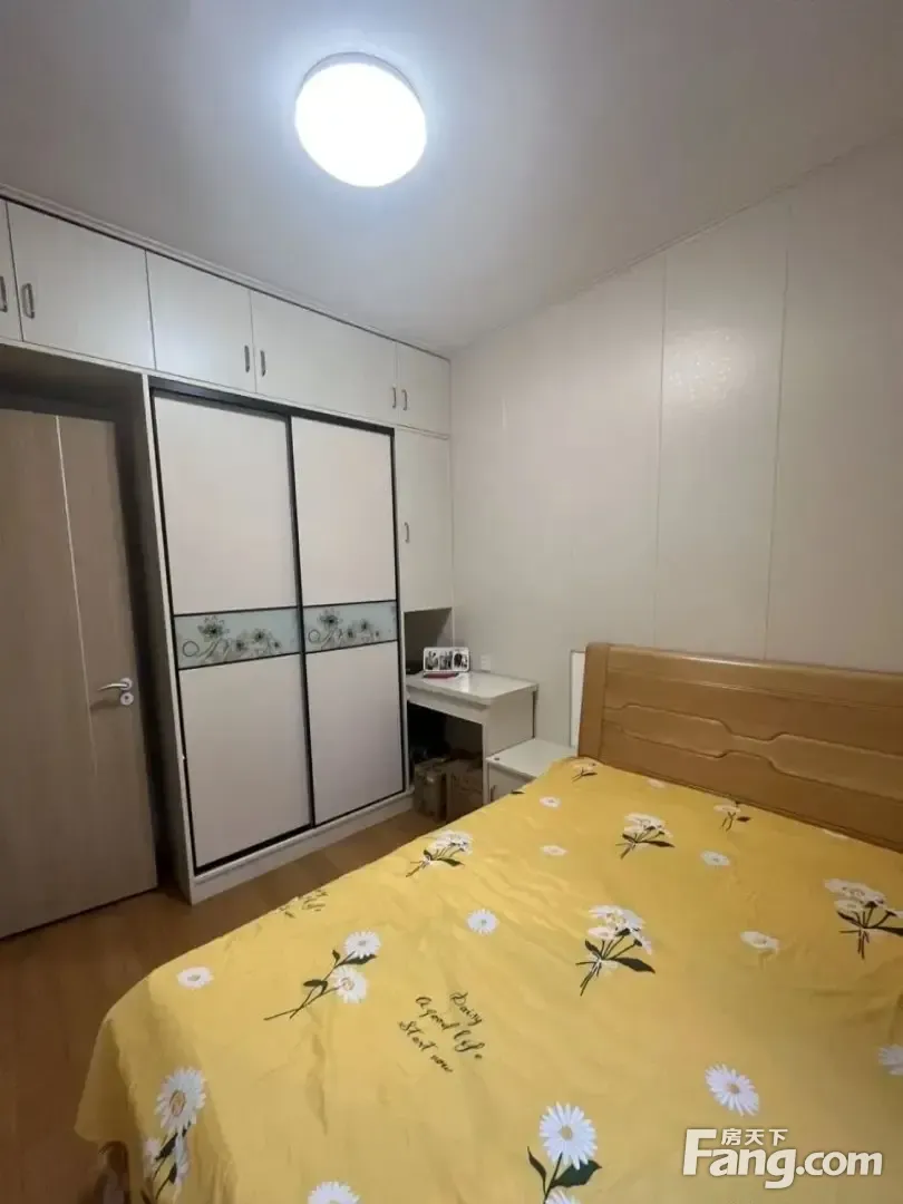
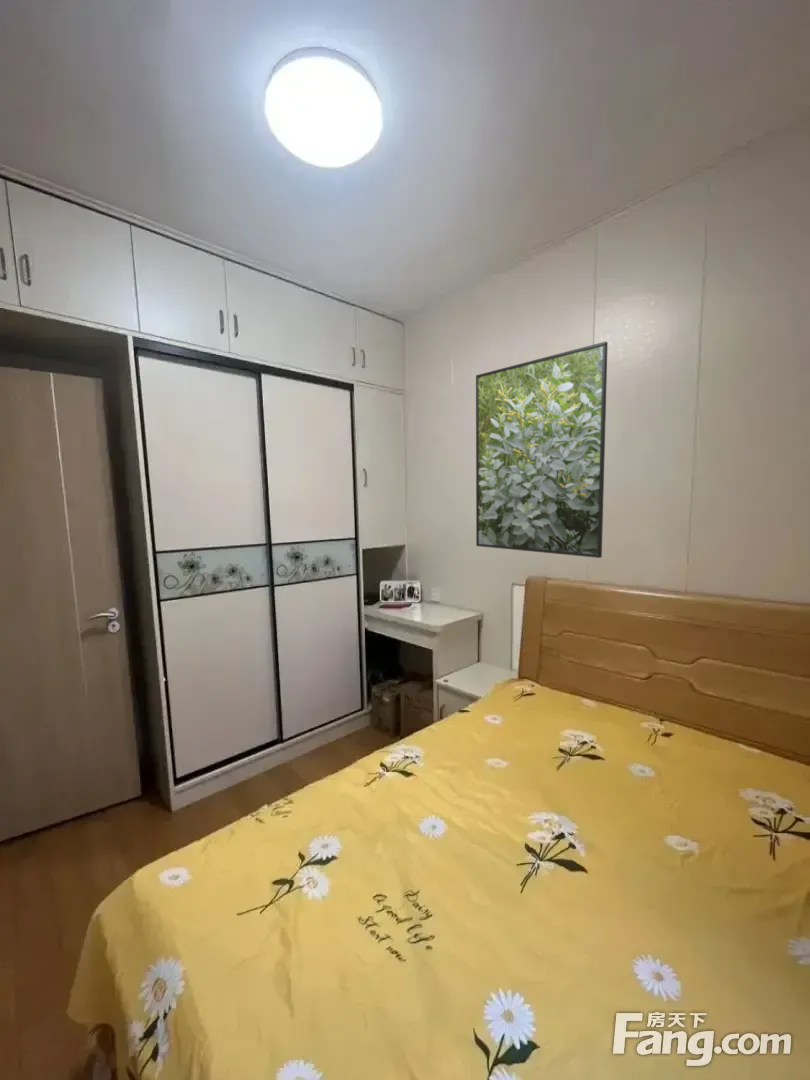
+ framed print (533, 458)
